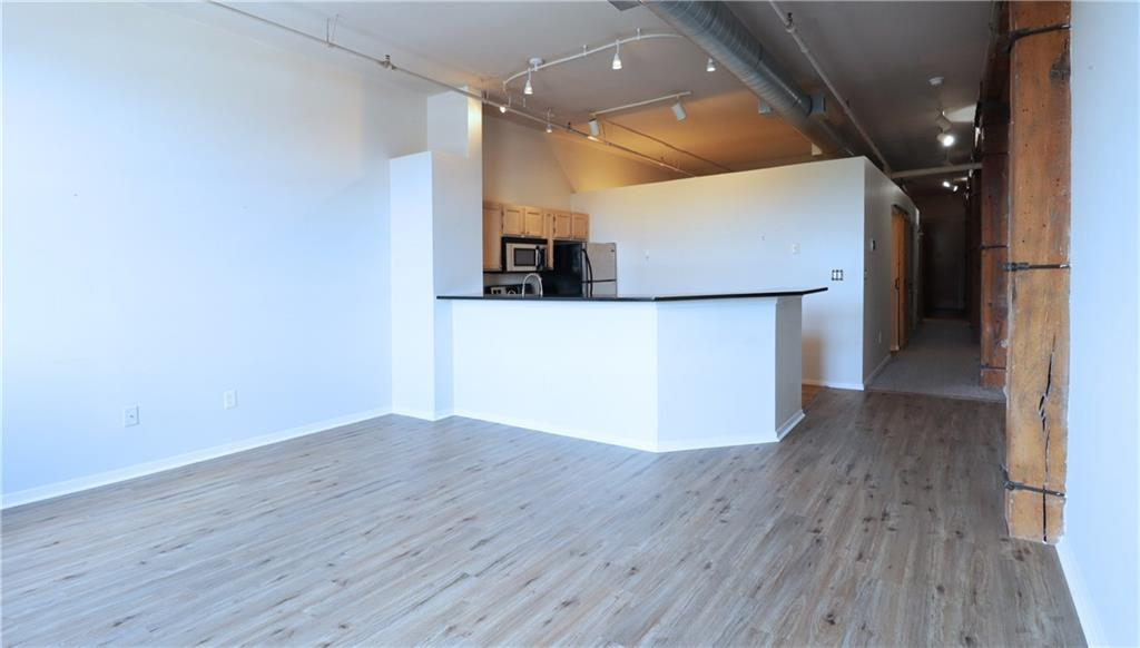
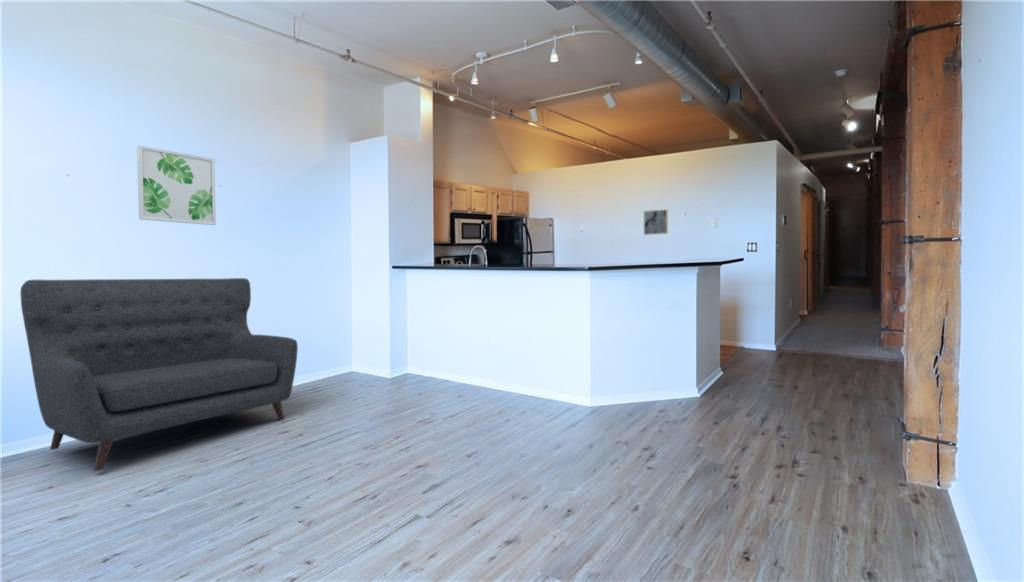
+ sofa (172, 356)
+ wall art (178, 187)
+ wall art (655, 222)
